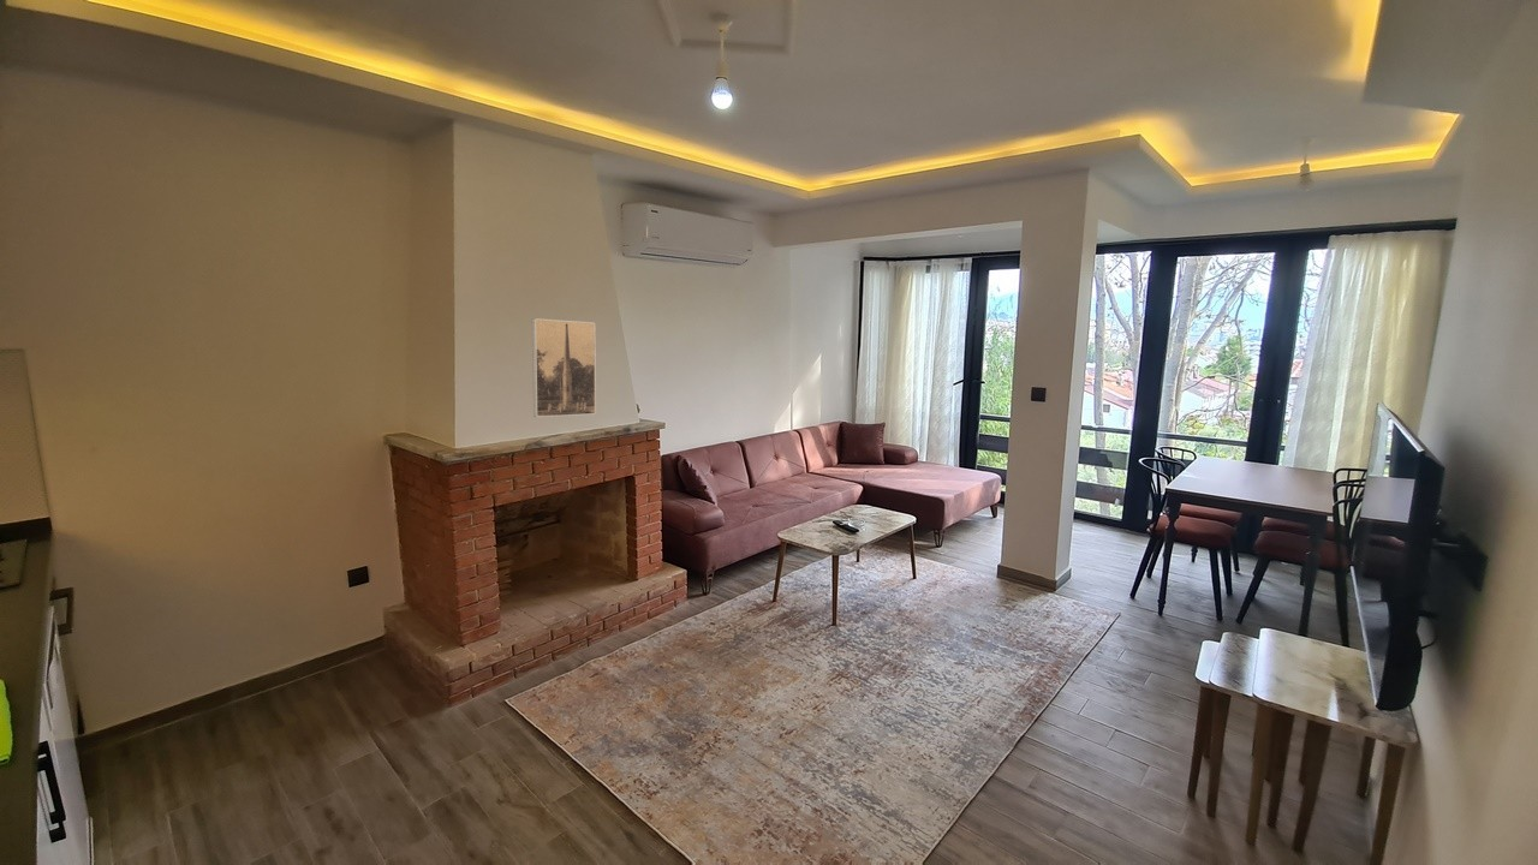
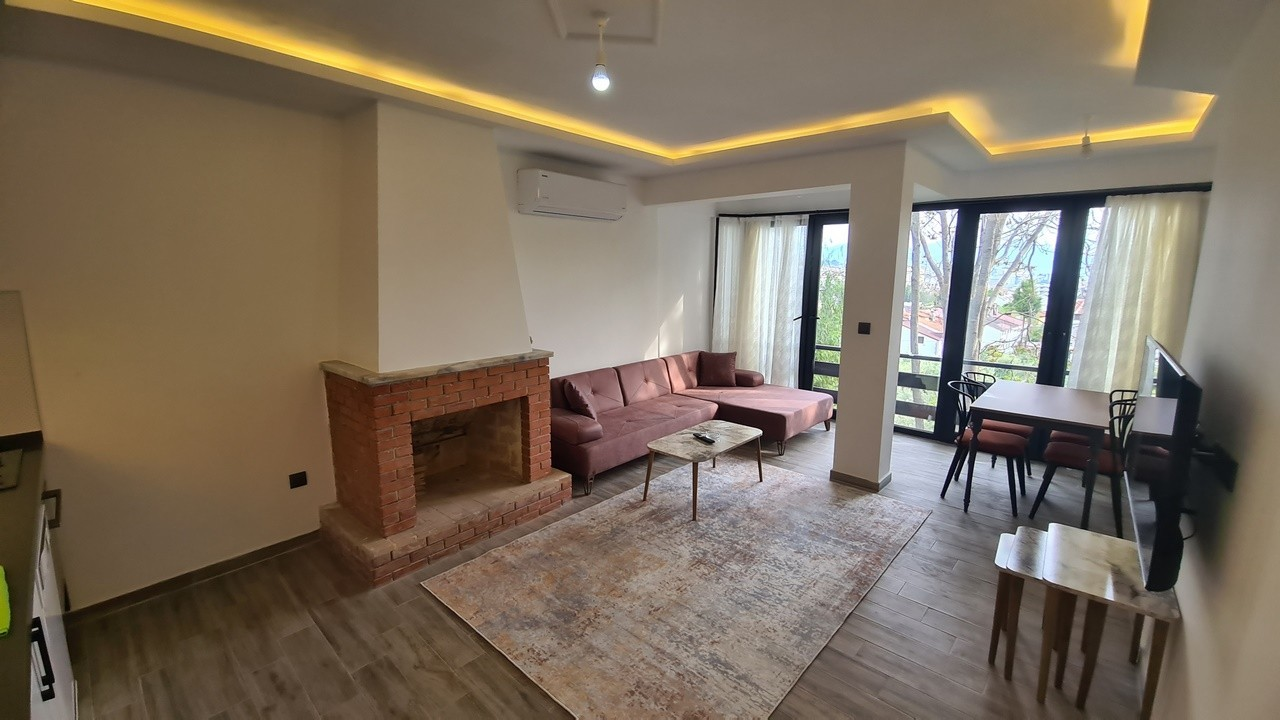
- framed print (565, 368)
